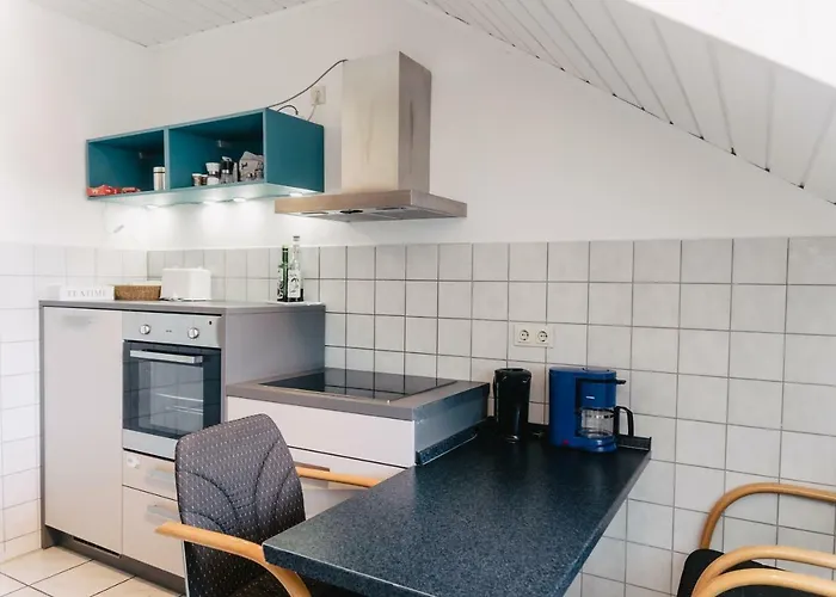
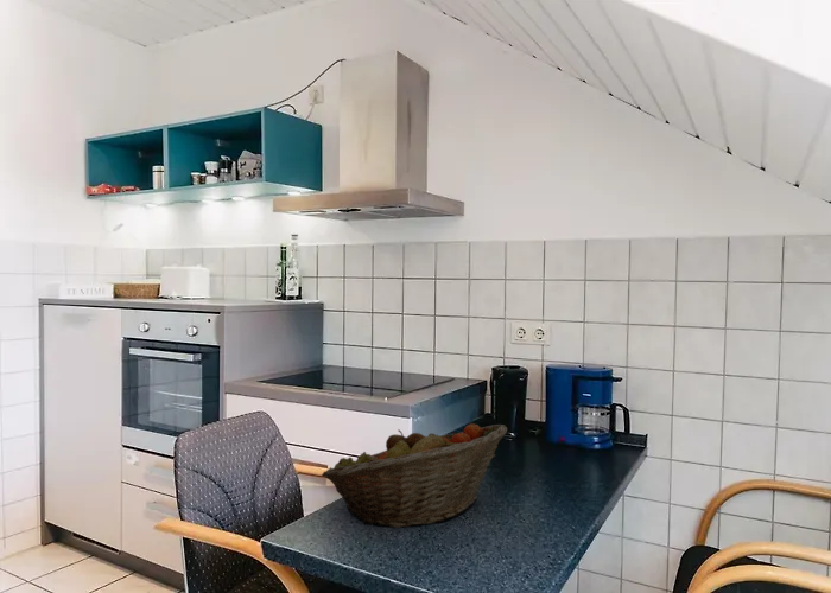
+ fruit basket (419, 464)
